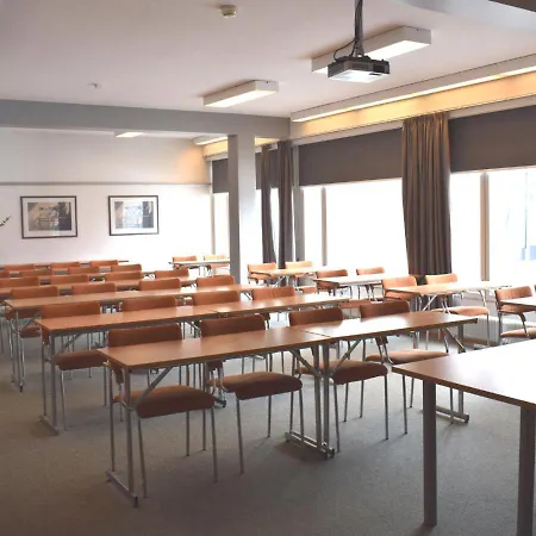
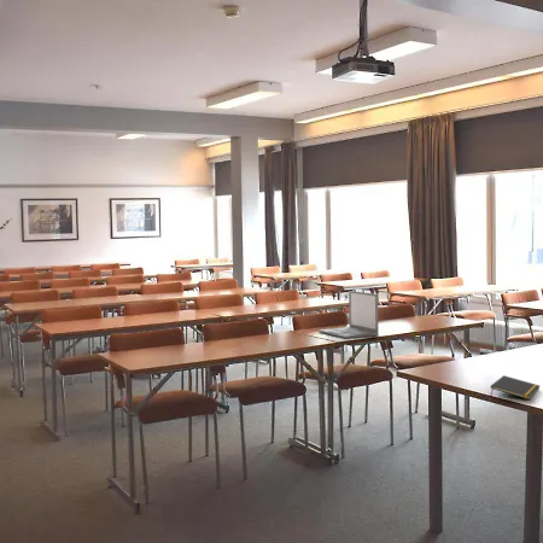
+ laptop (349, 313)
+ notepad (515, 386)
